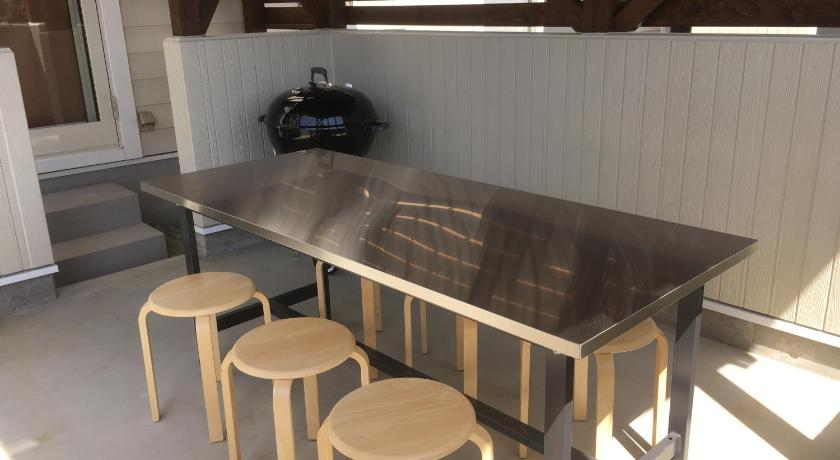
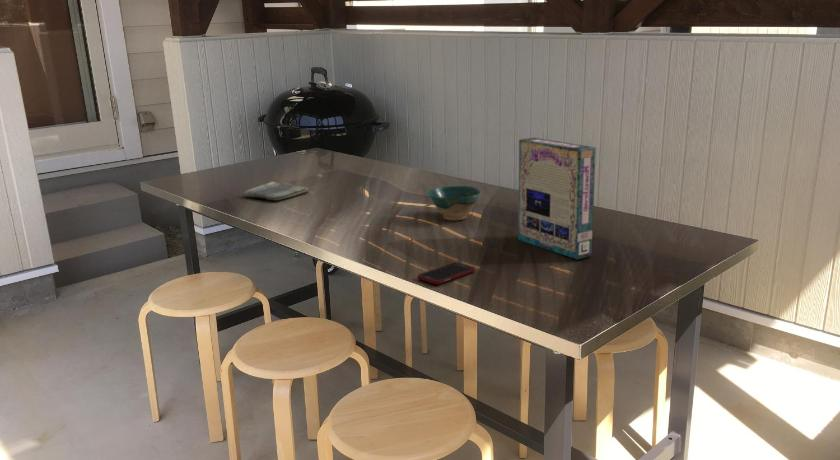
+ cell phone (446, 273)
+ game box (554, 196)
+ dish towel (277, 190)
+ bowl (454, 204)
